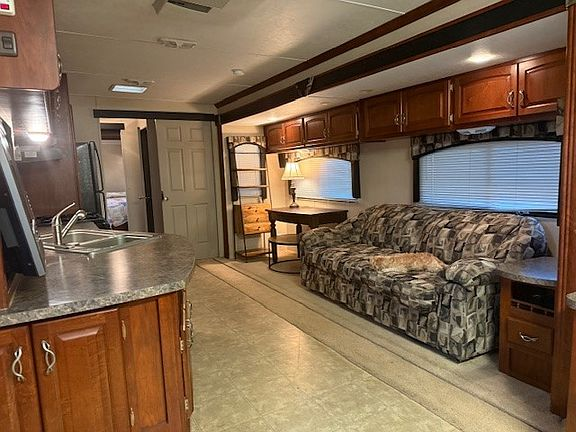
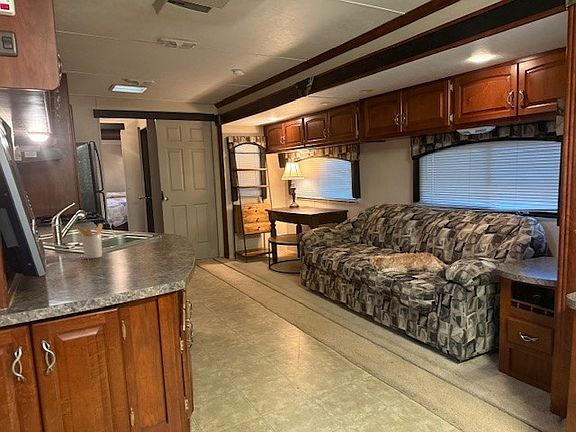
+ utensil holder (89, 241)
